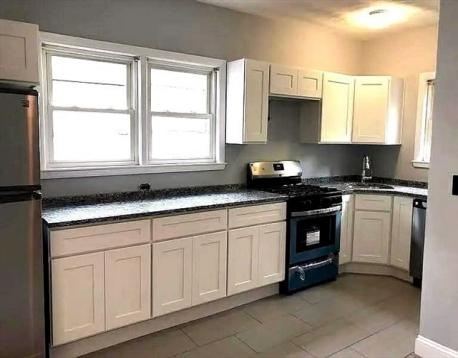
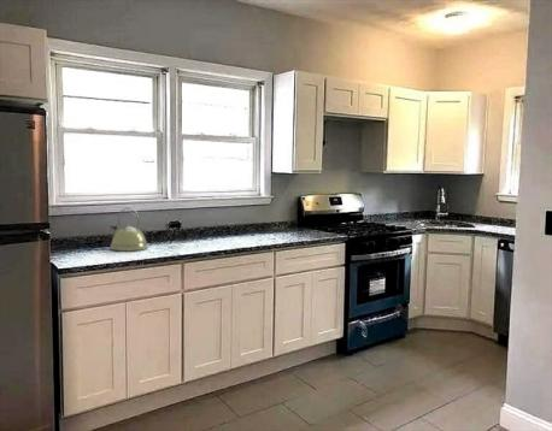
+ kettle (127, 228)
